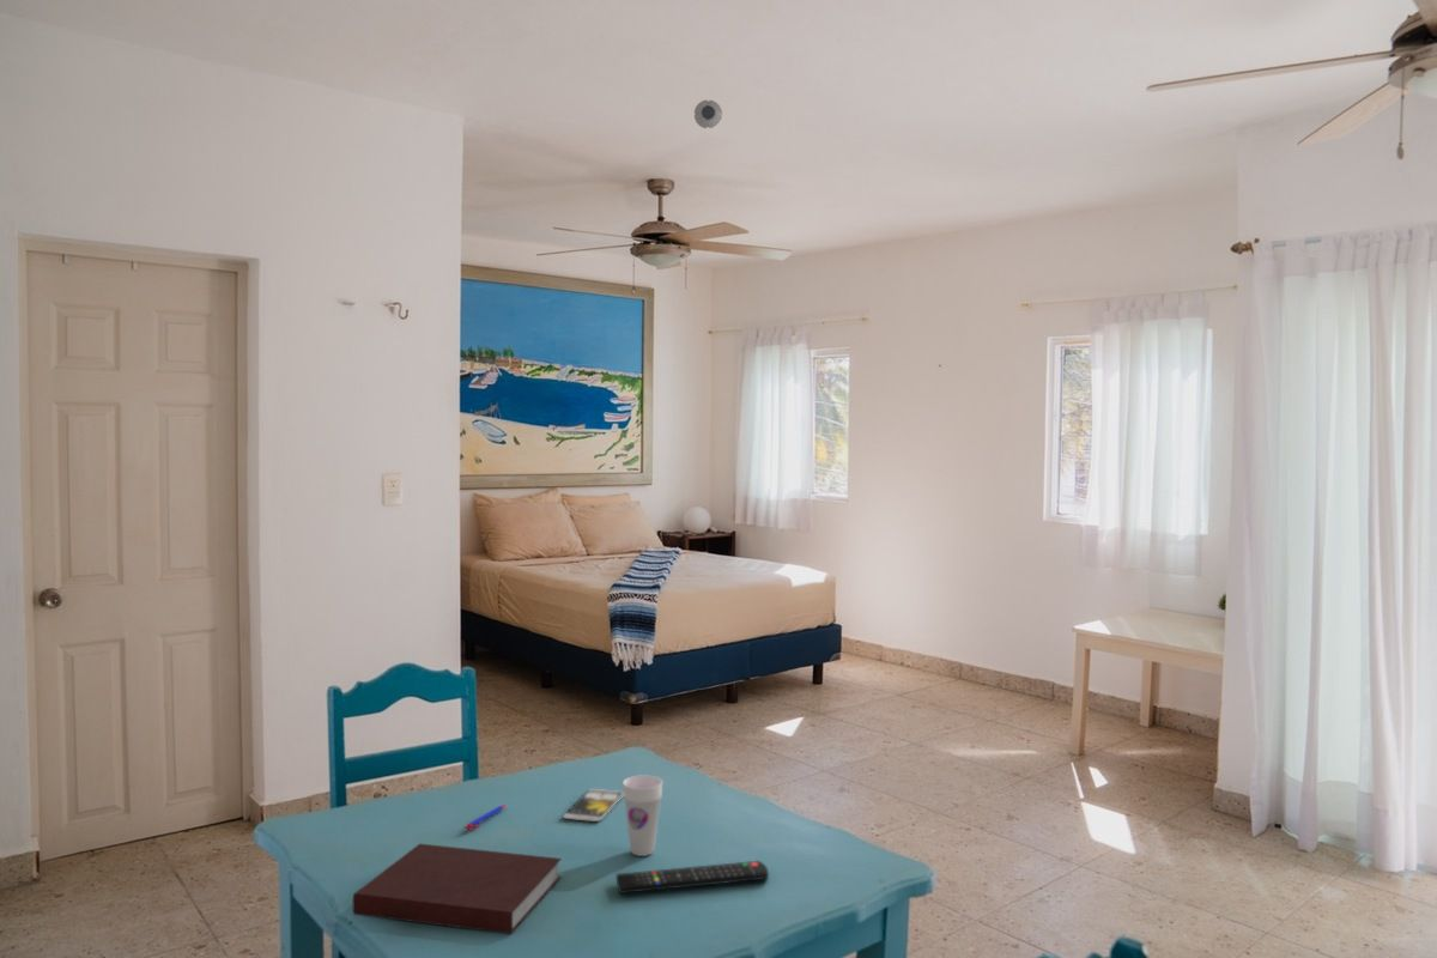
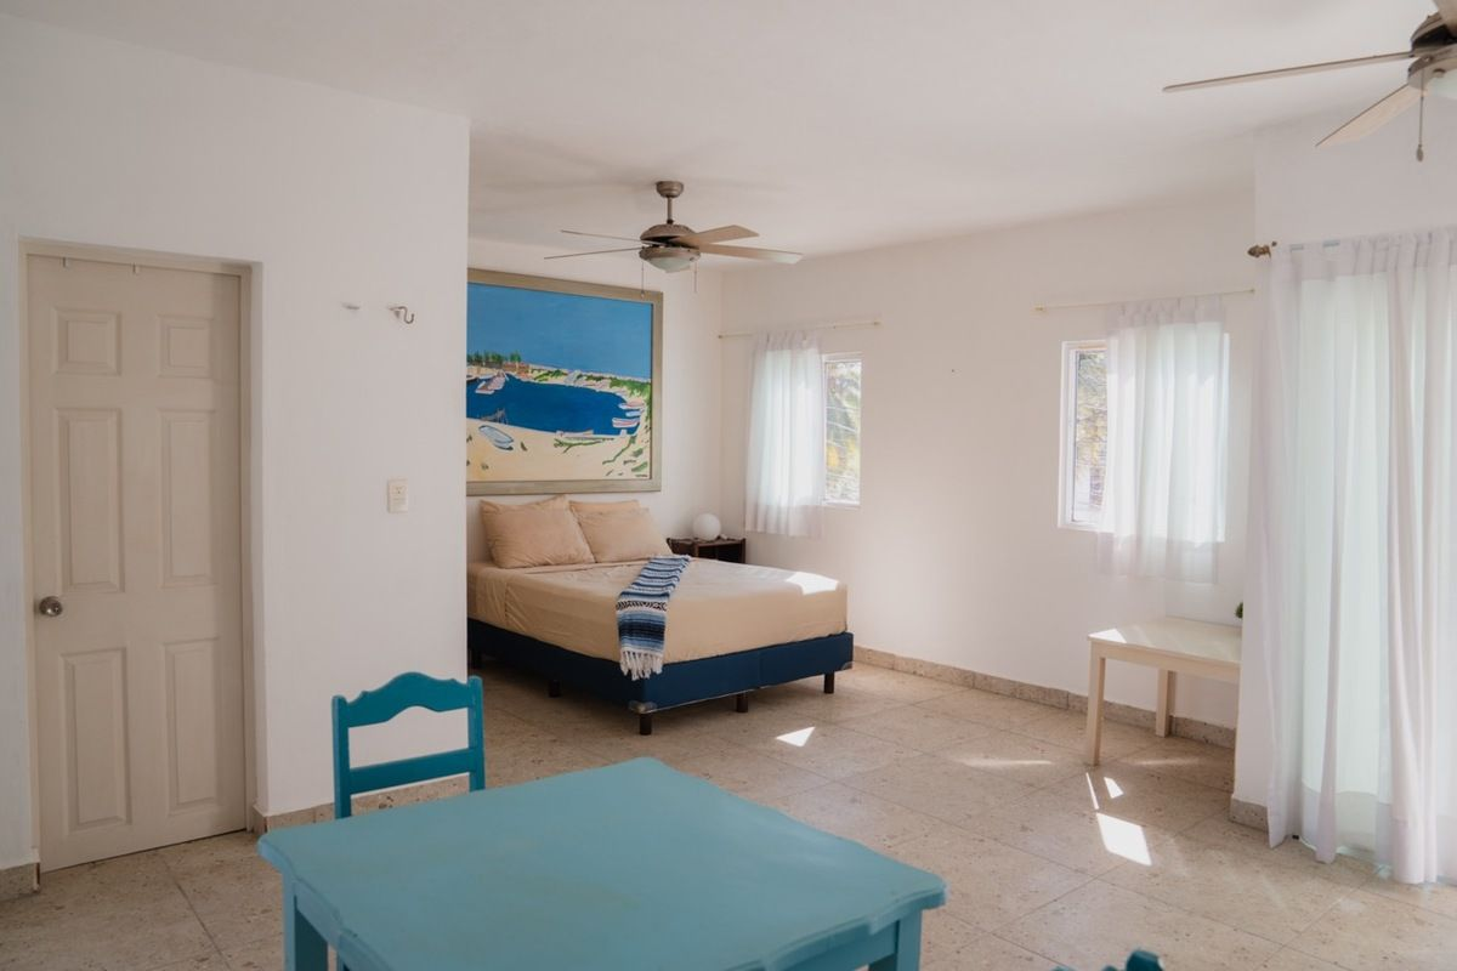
- smartphone (594, 805)
- notebook (461, 885)
- cup (642, 817)
- smoke detector (708, 113)
- pen (486, 815)
- remote control (693, 878)
